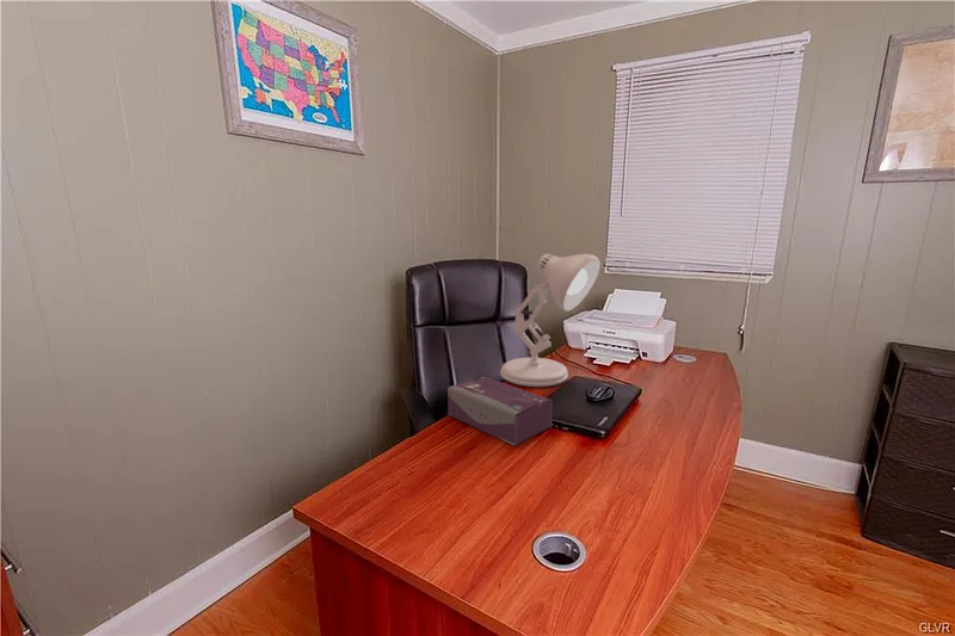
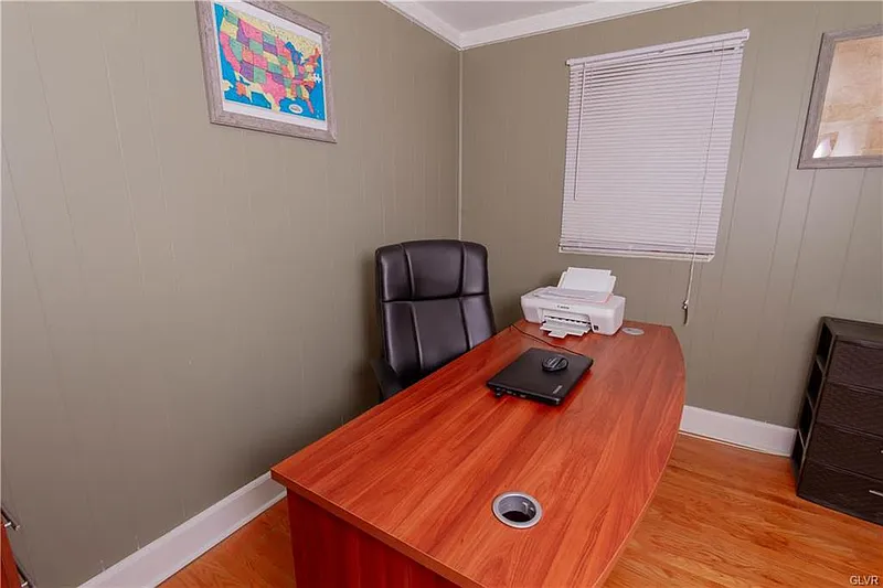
- tissue box (498, 406)
- desk lamp (538, 311)
